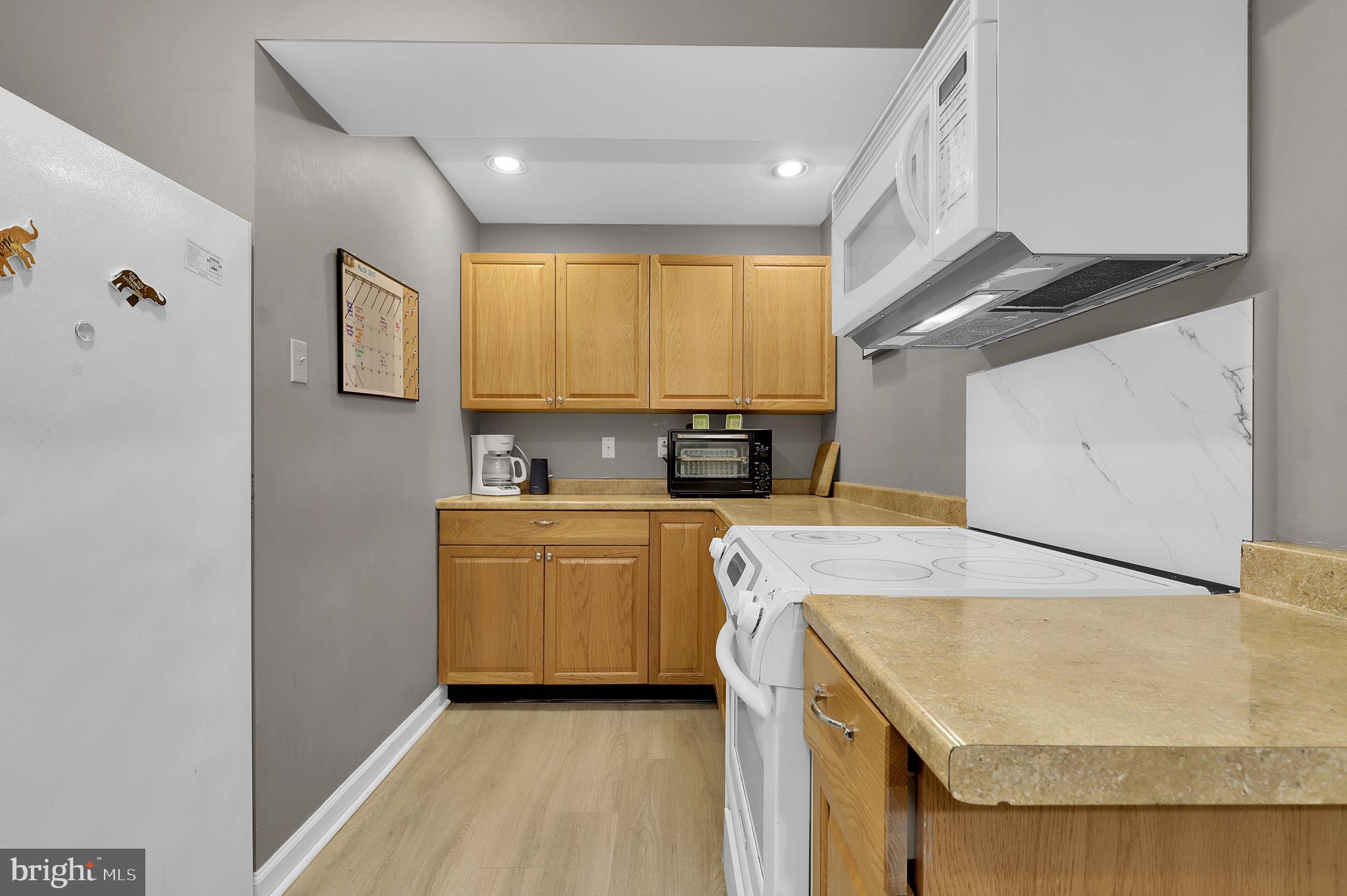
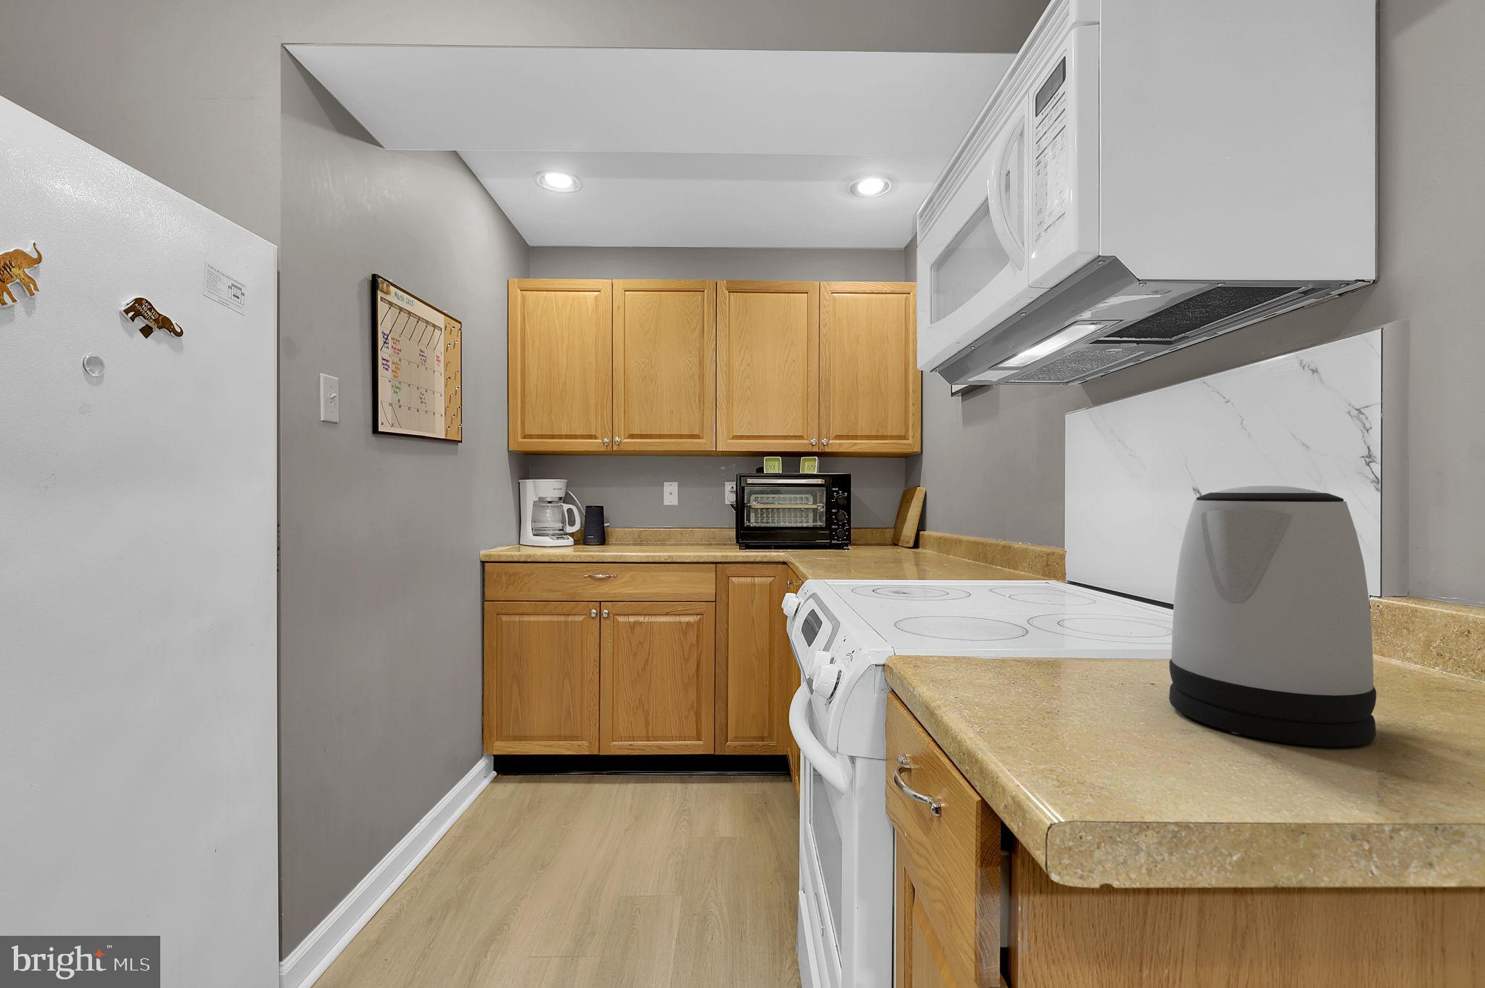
+ kettle (1274, 600)
